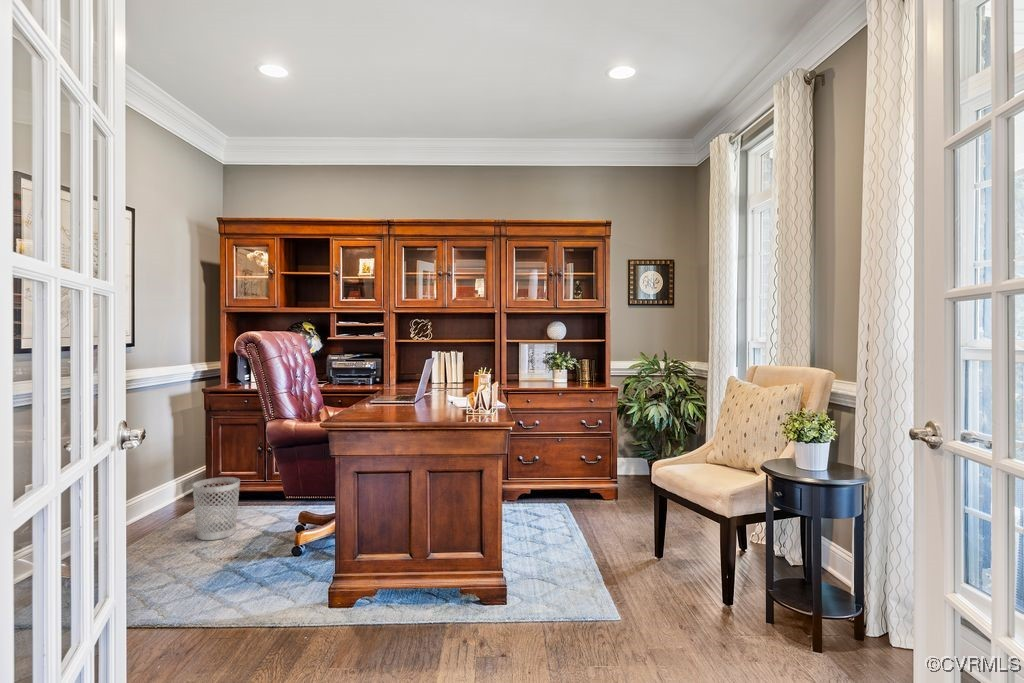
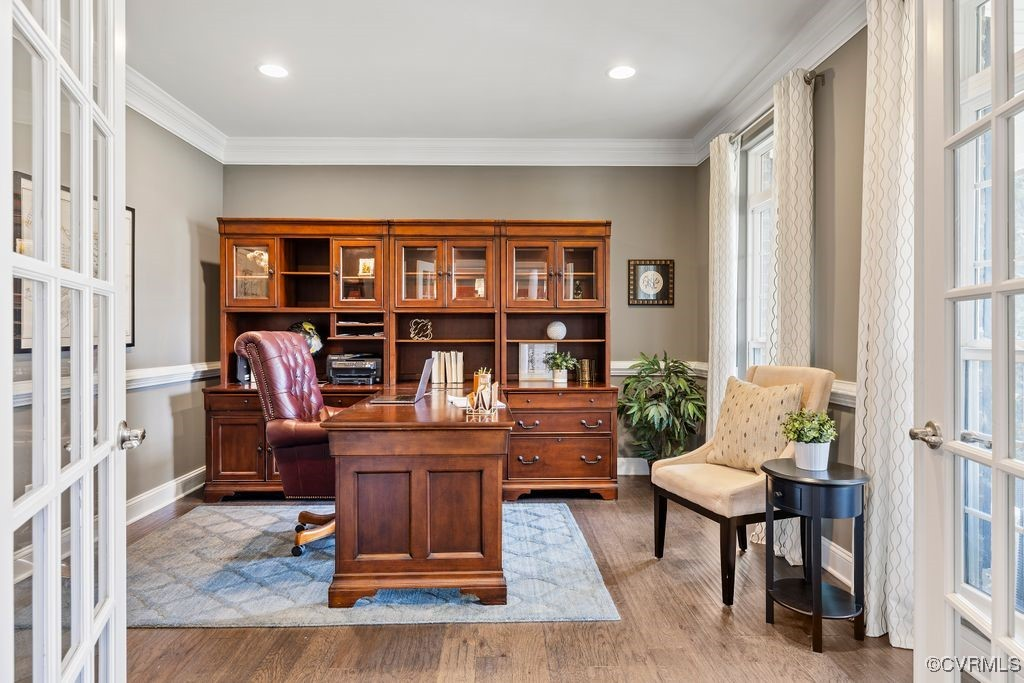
- wastebasket (216, 508)
